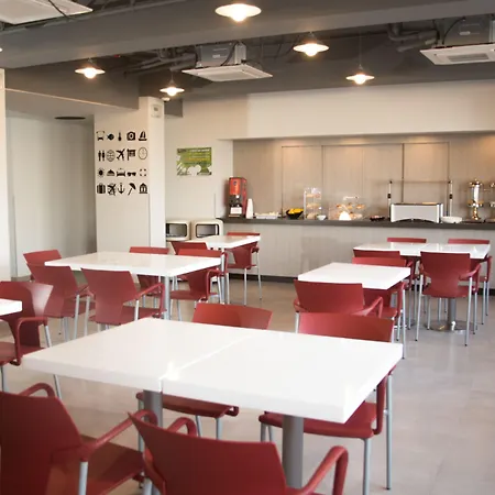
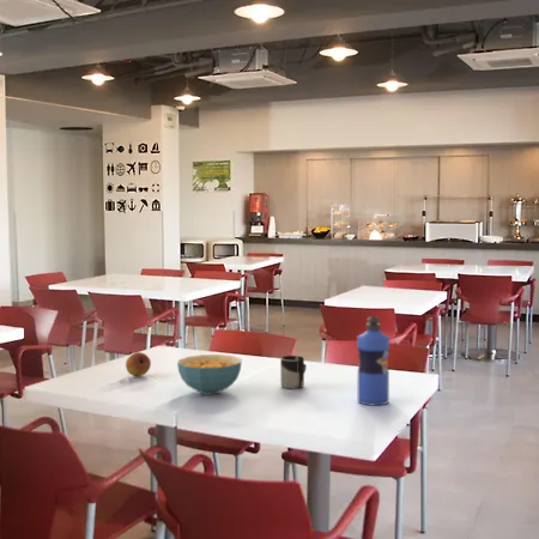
+ cup (295, 371)
+ fruit (138, 364)
+ water bottle (373, 358)
+ cereal bowl (210, 376)
